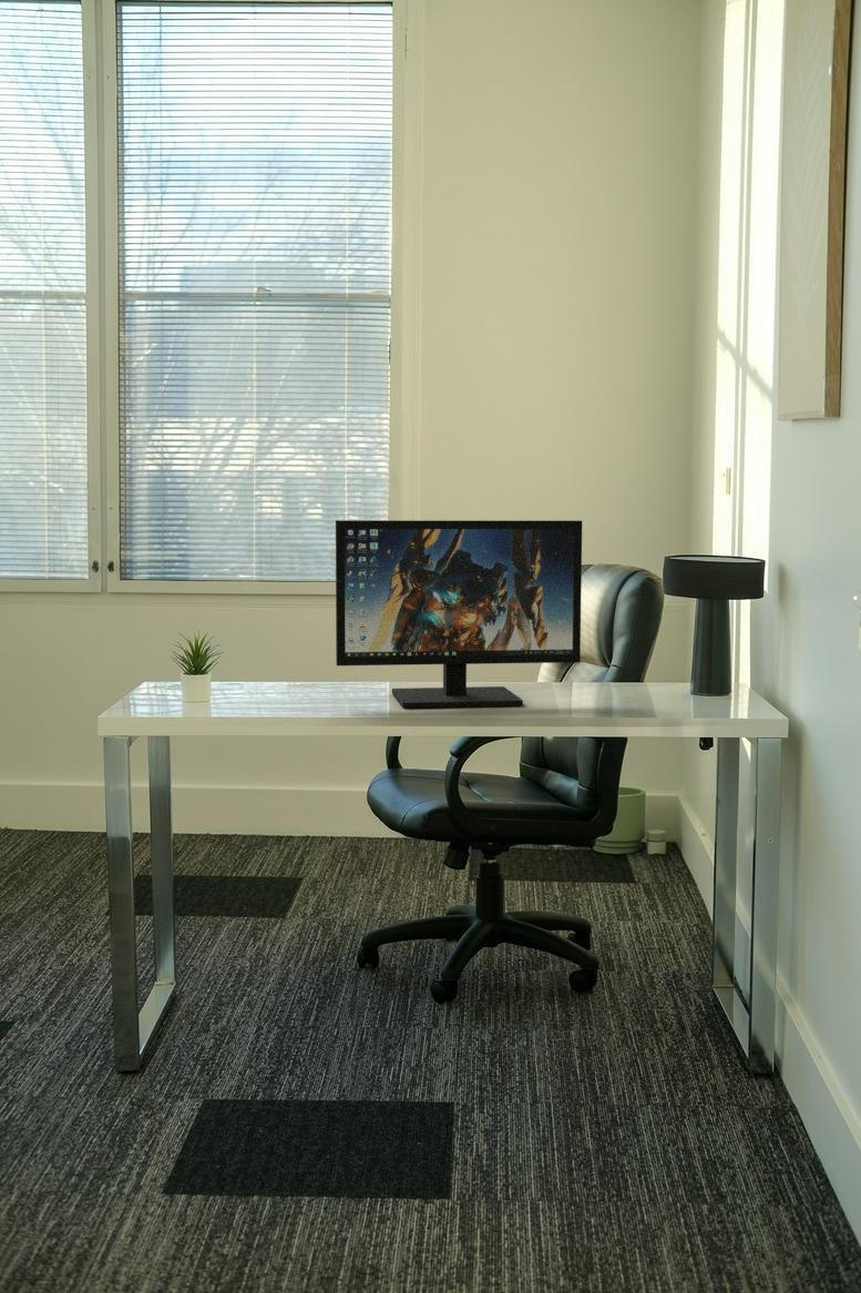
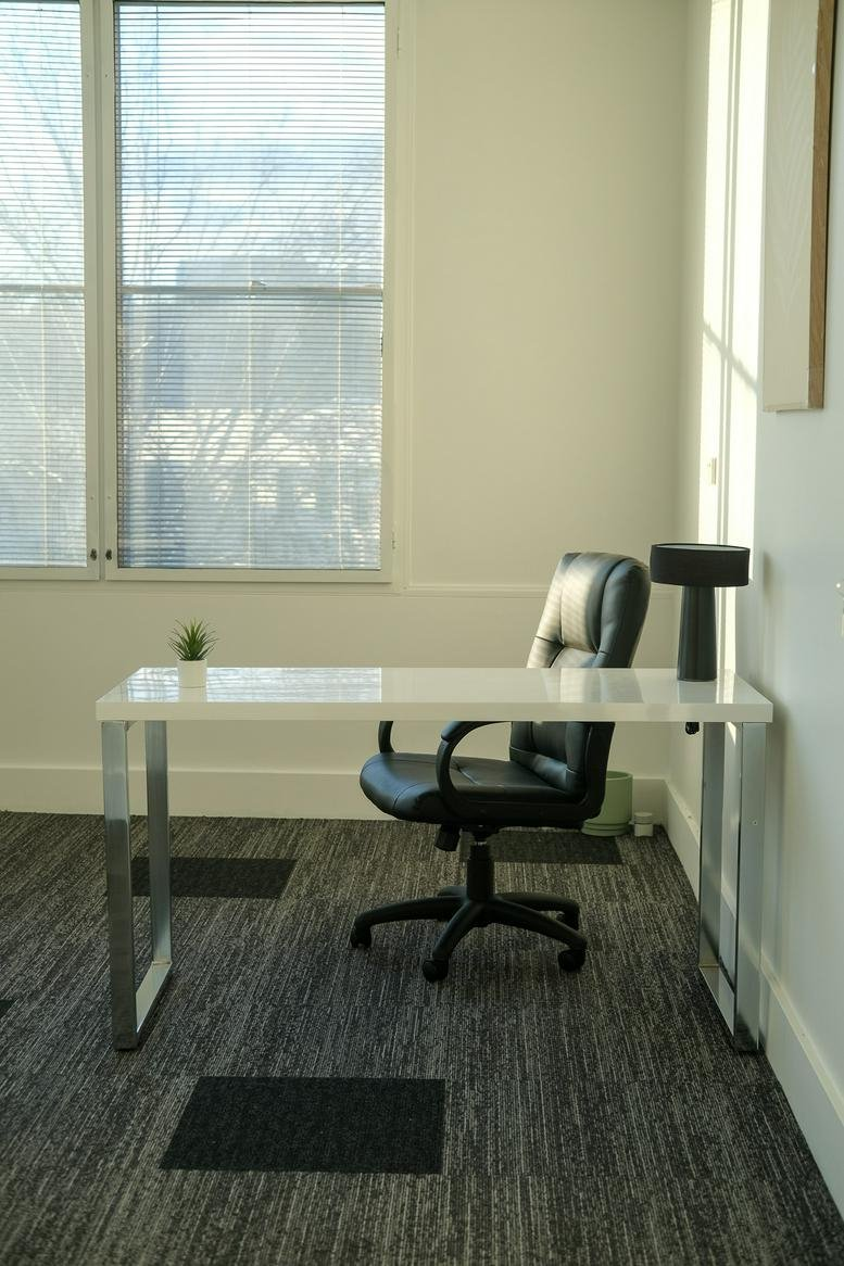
- computer monitor (457, 610)
